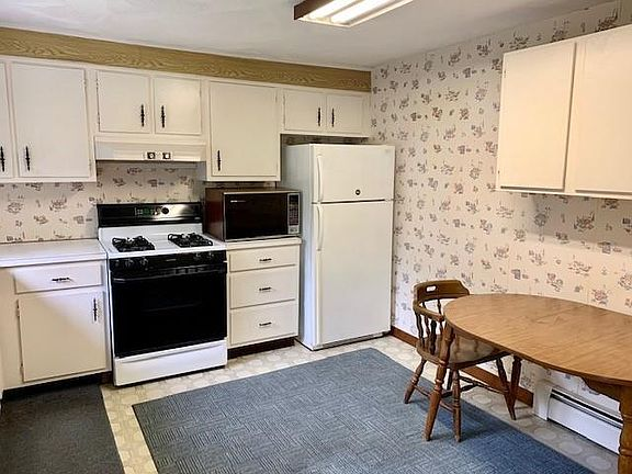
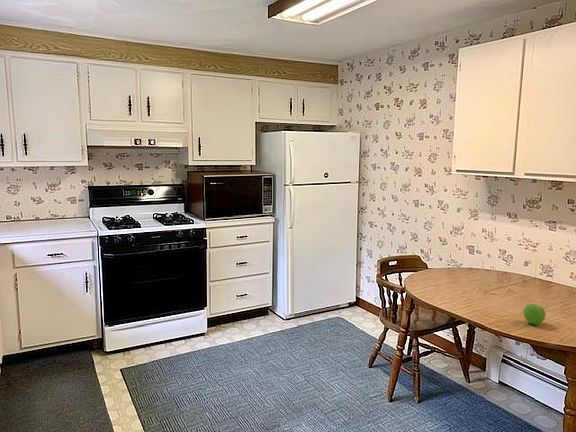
+ fruit (534, 314)
